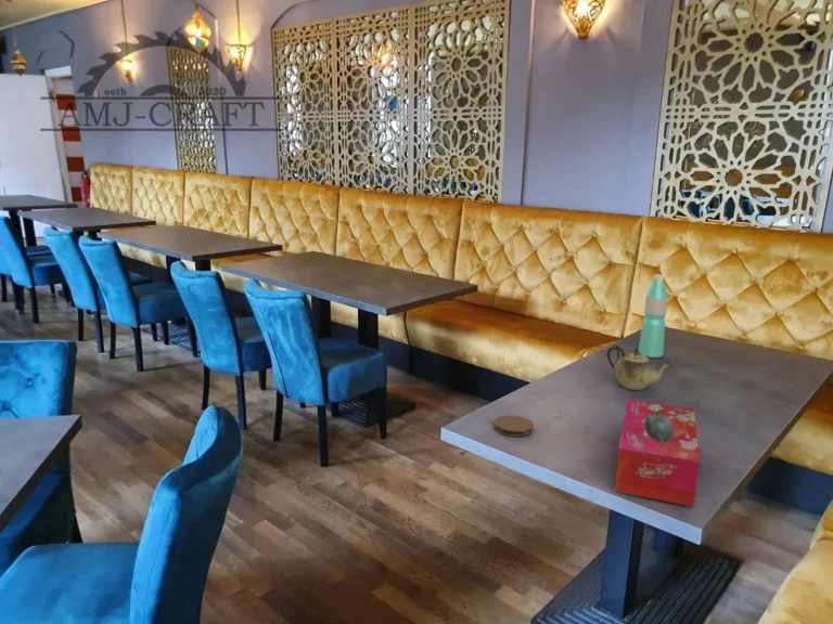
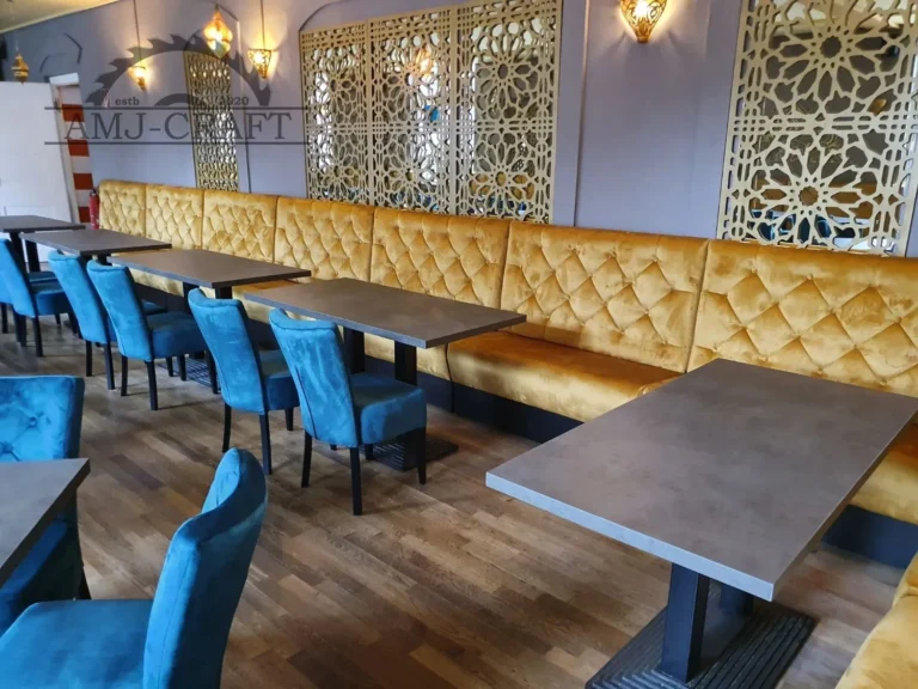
- coaster (513, 425)
- water bottle (654, 314)
- tissue box (656, 446)
- teapot (638, 367)
